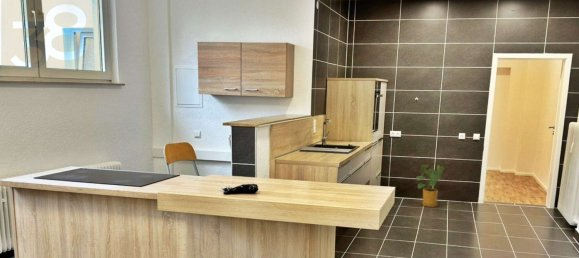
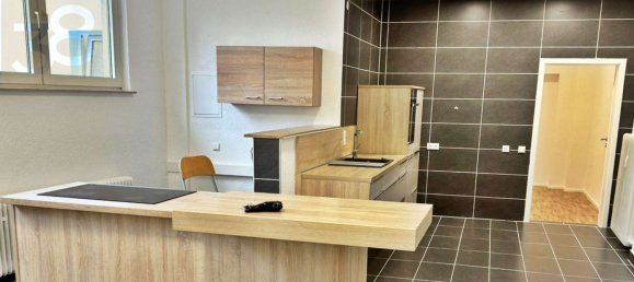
- house plant (429, 185)
